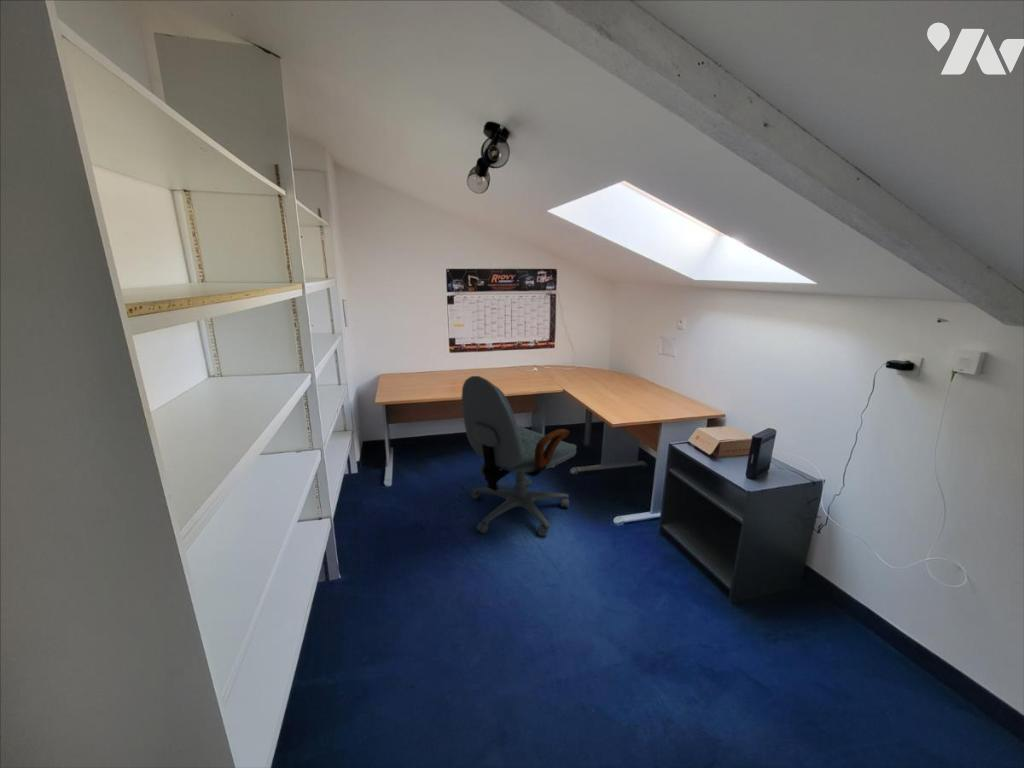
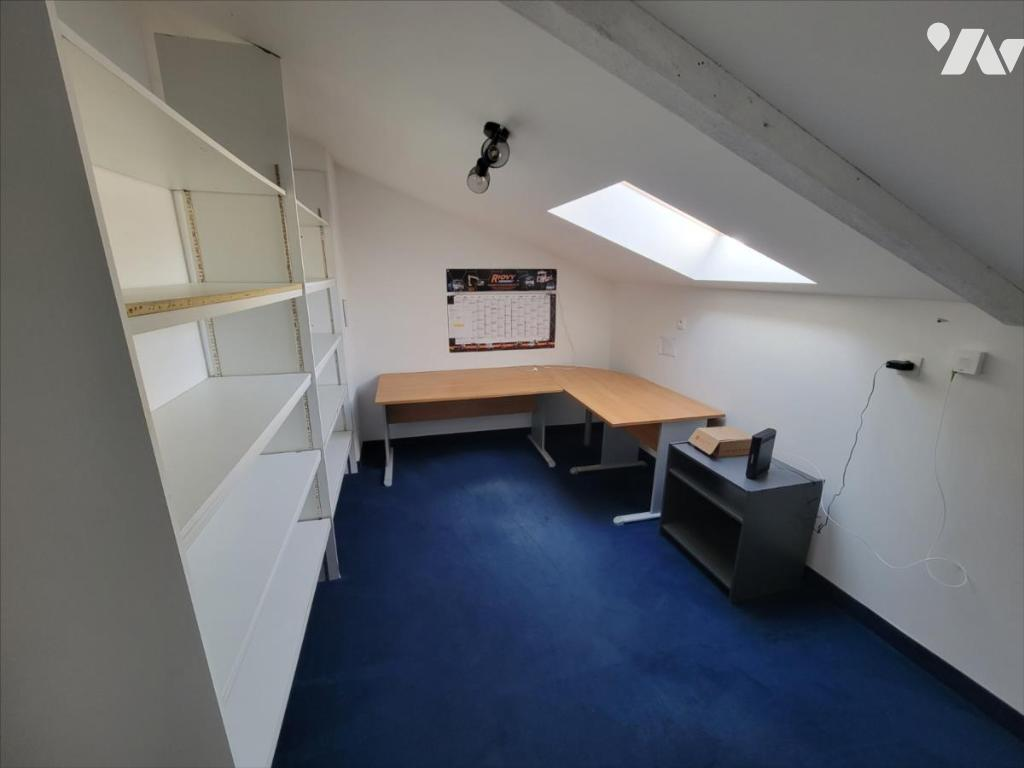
- office chair (520, 441)
